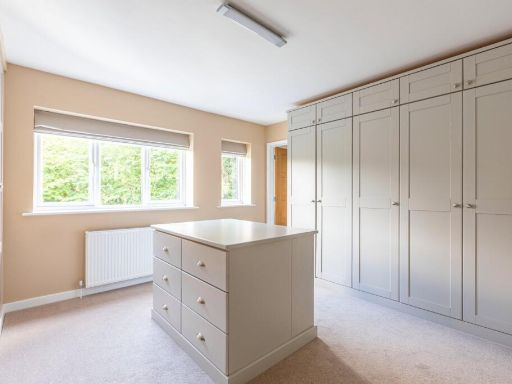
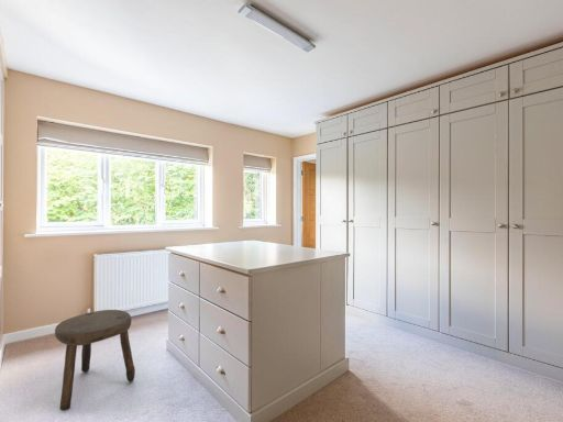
+ stool (90, 351)
